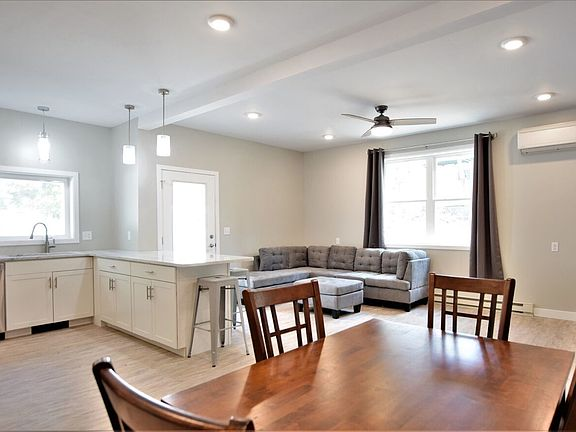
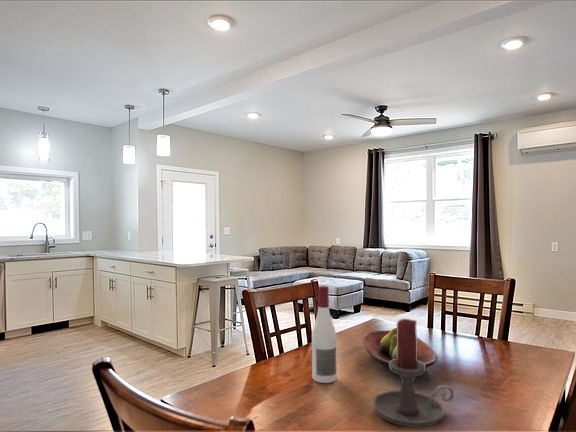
+ candle holder (415, 364)
+ fruit bowl (396, 347)
+ alcohol (323, 332)
